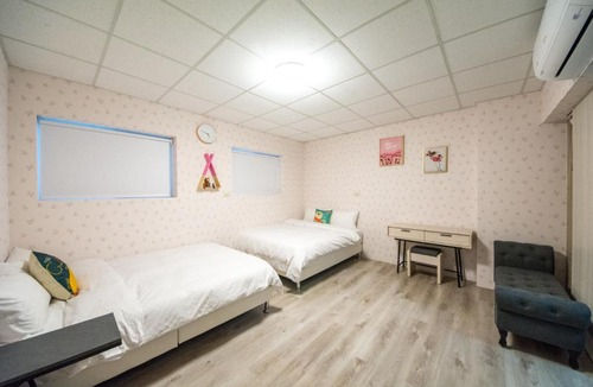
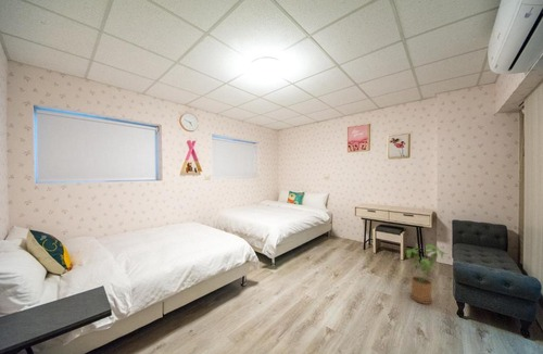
+ house plant (422, 270)
